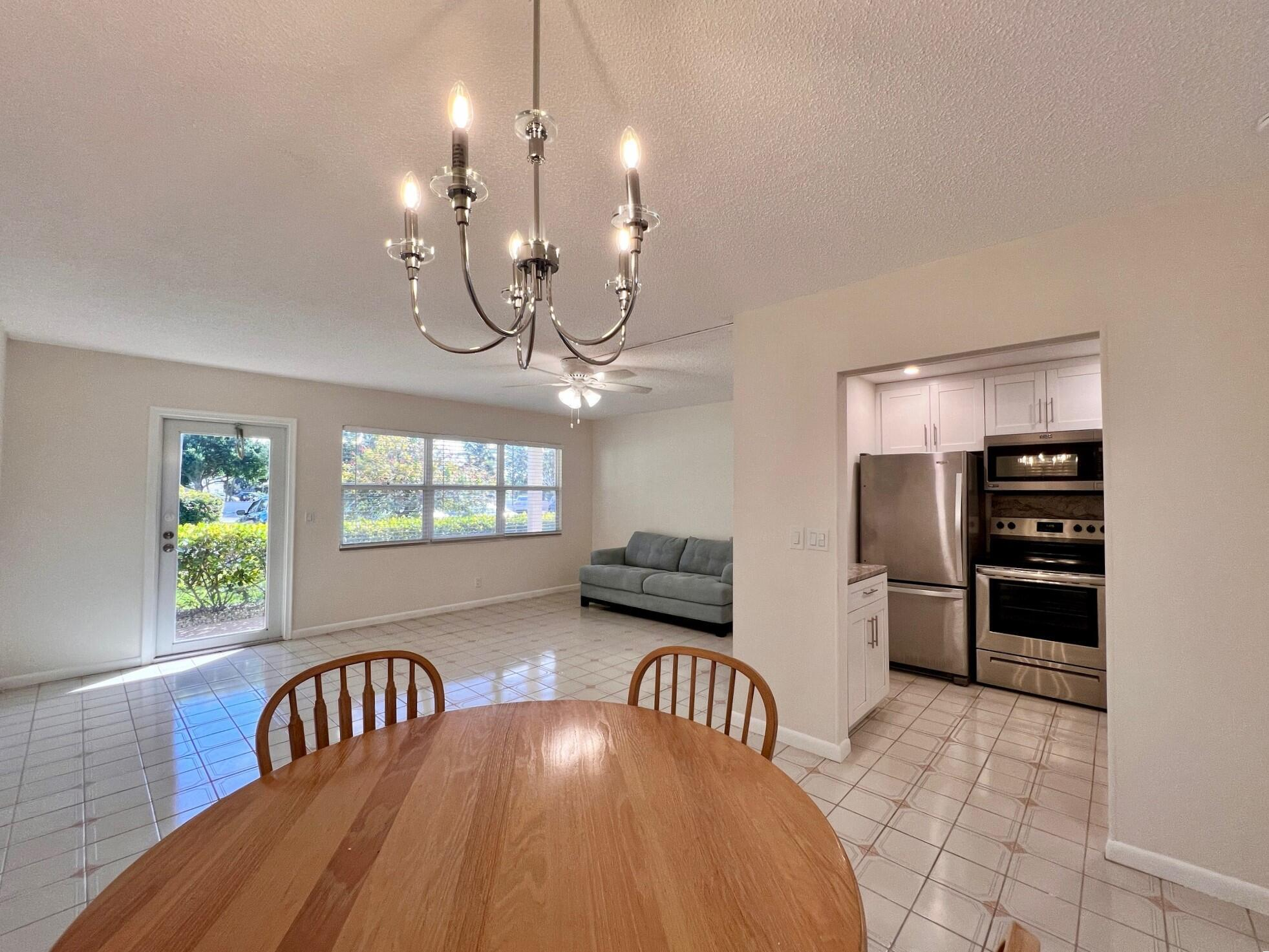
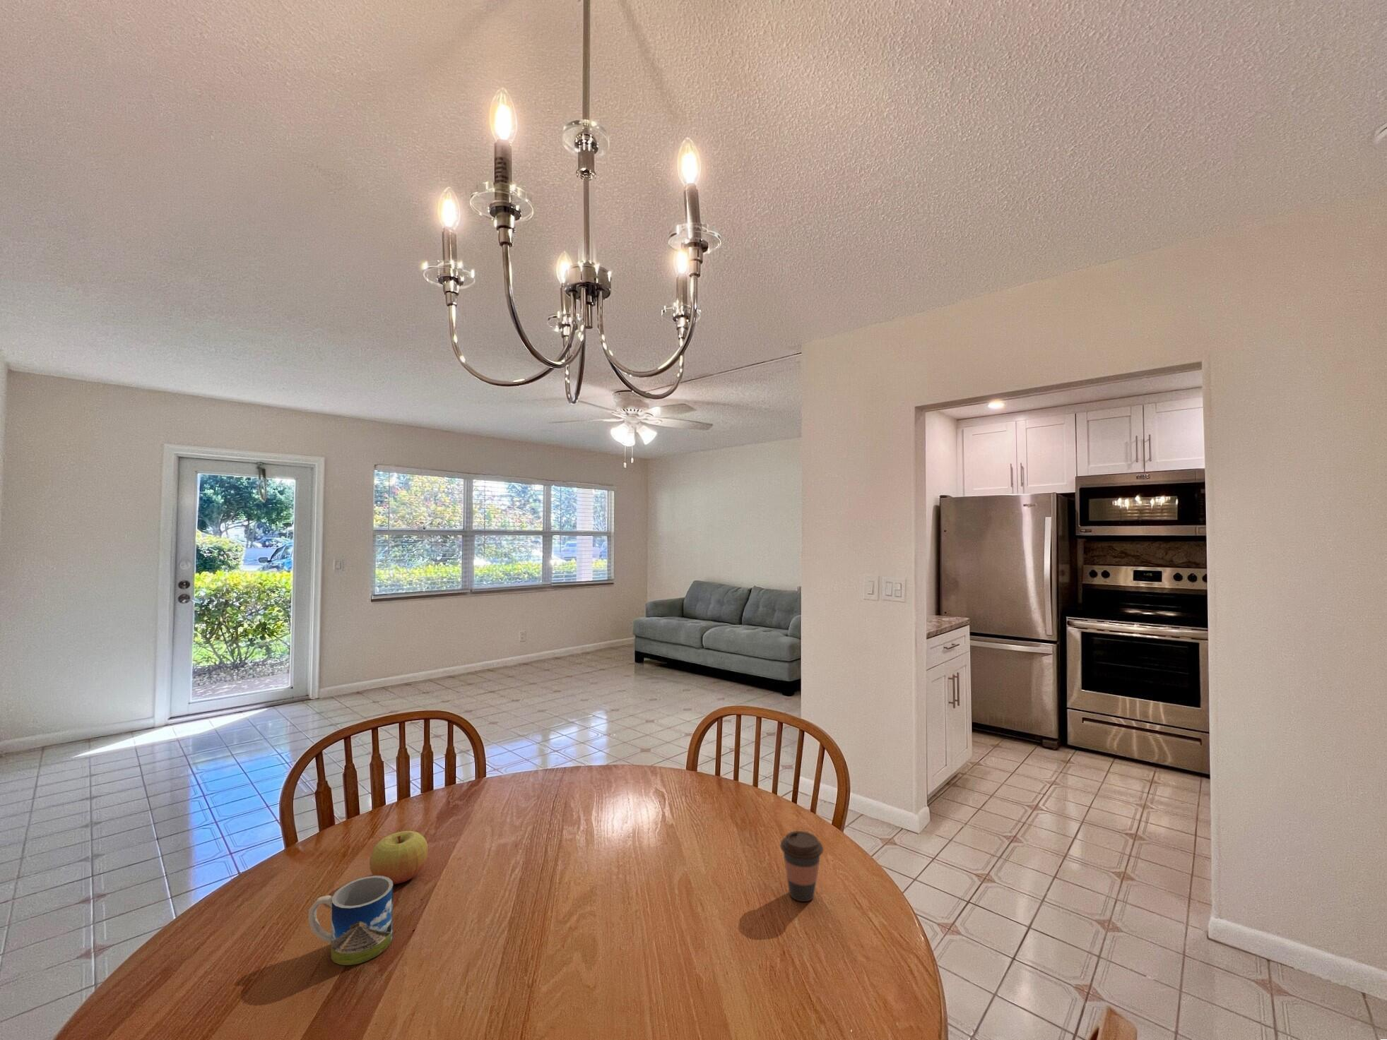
+ coffee cup (801, 866)
+ apple (399, 855)
+ mug (351, 919)
